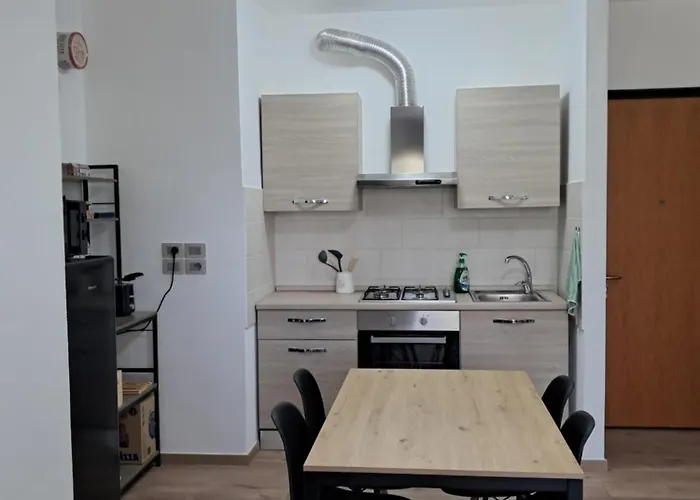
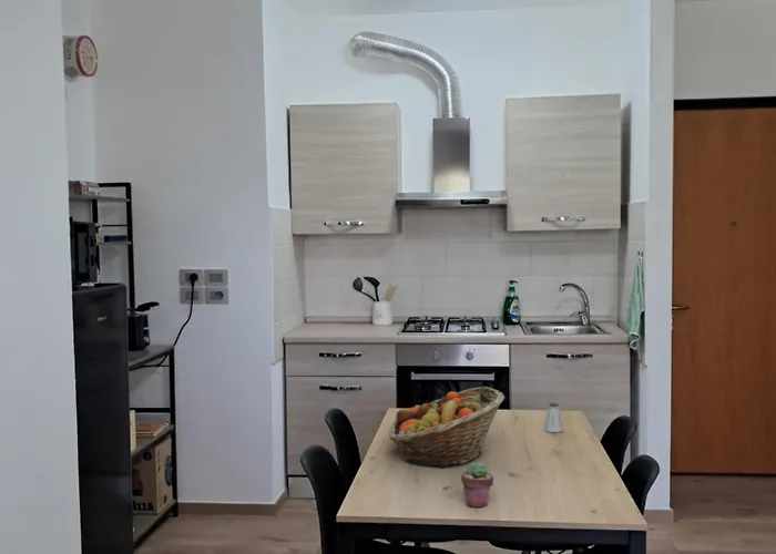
+ potted succulent (477, 482)
+ fruit basket (446, 422)
+ saltshaker (553, 417)
